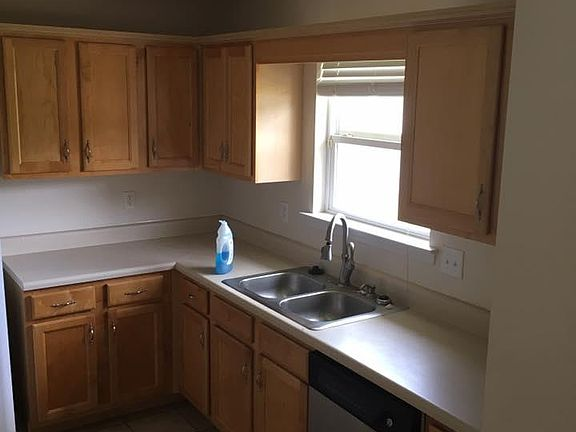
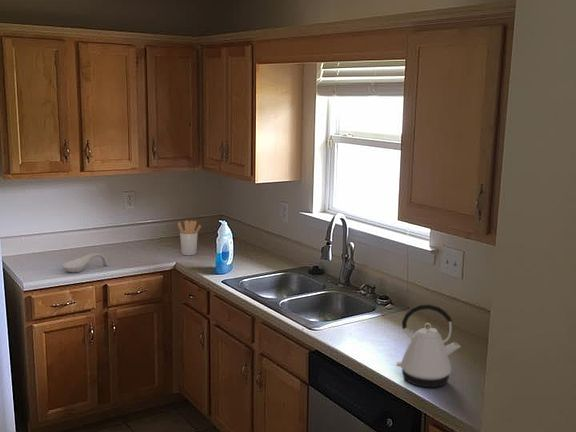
+ spoon rest (85, 262)
+ kettle (428, 342)
+ utensil holder (189, 236)
